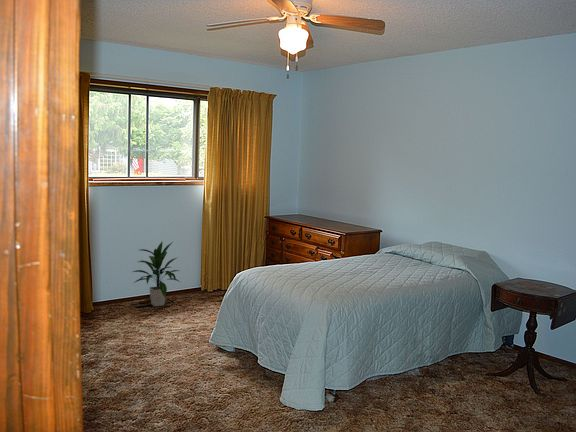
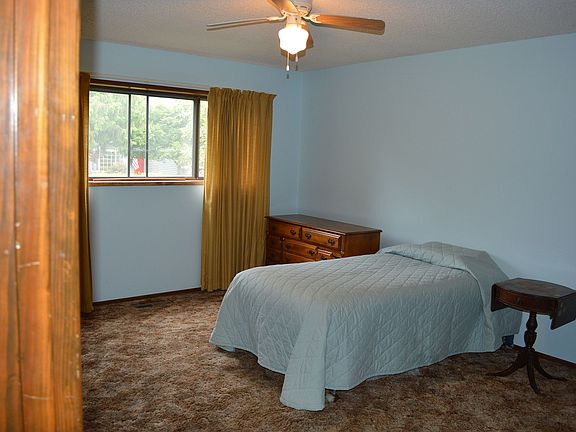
- indoor plant (157, 273)
